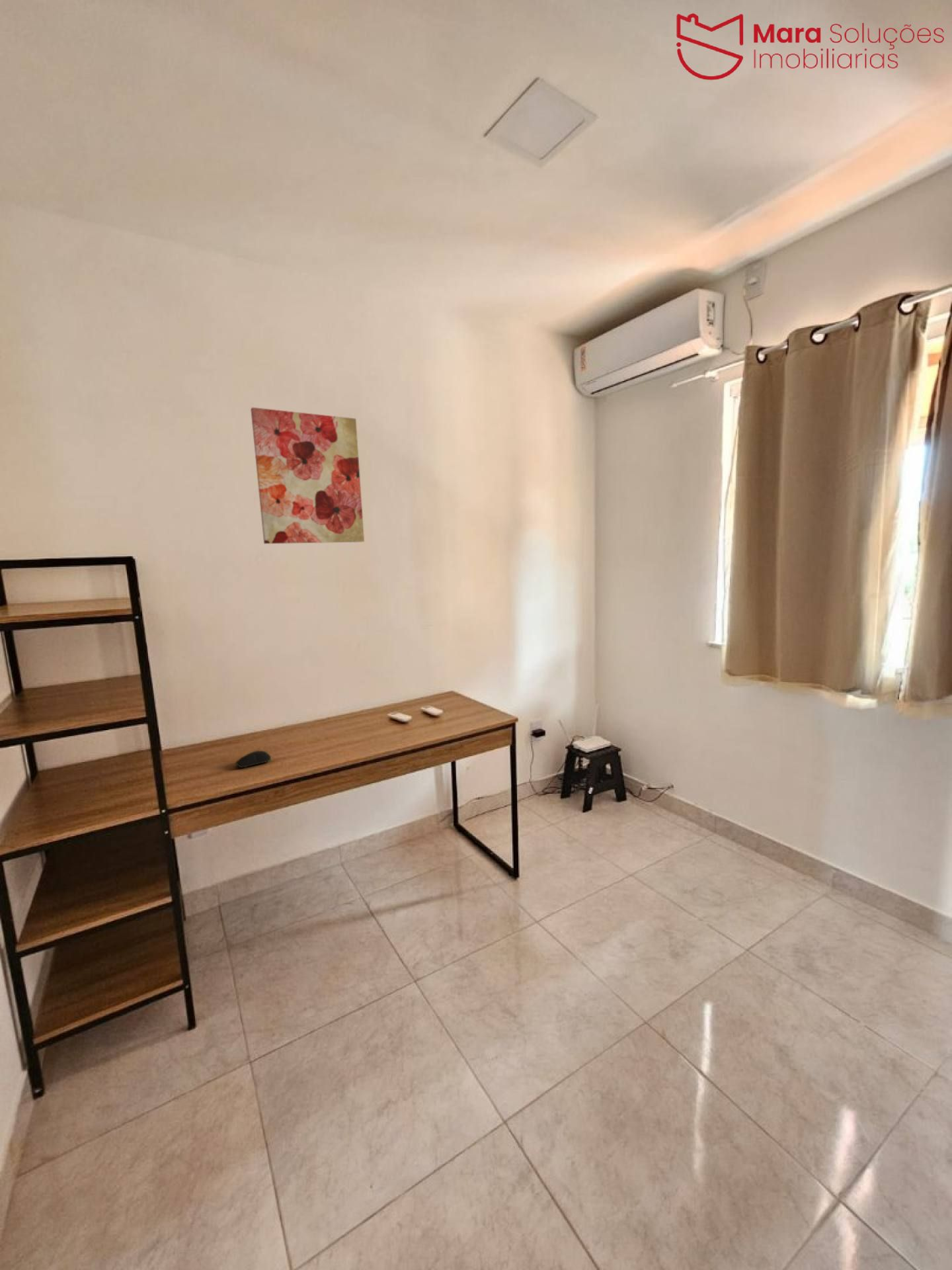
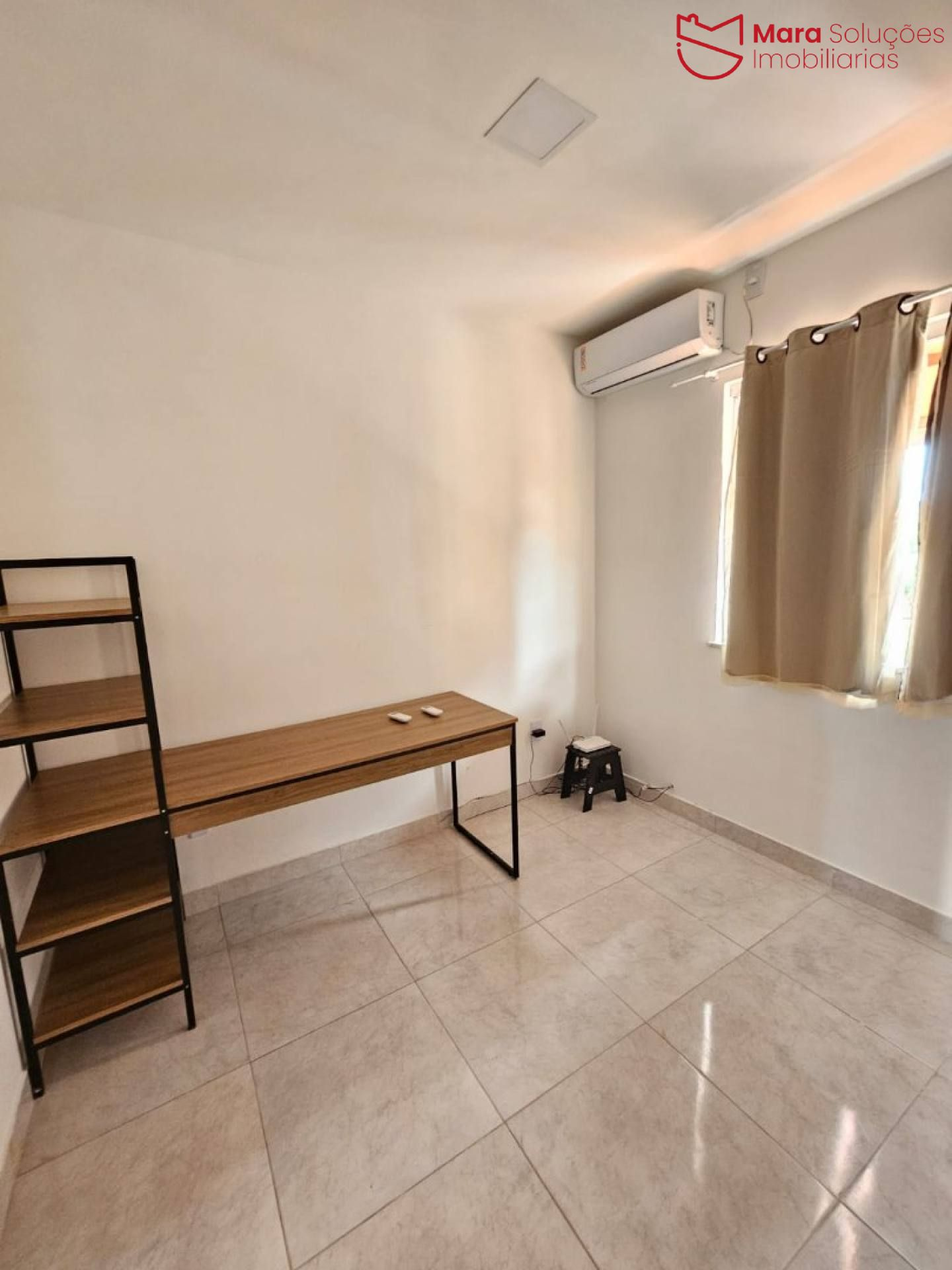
- wall art (311, 479)
- computer mouse (253, 757)
